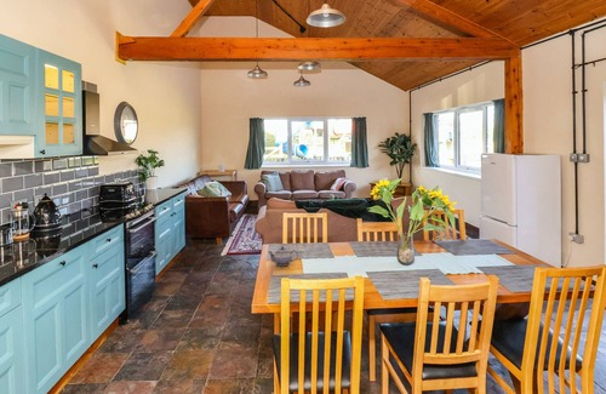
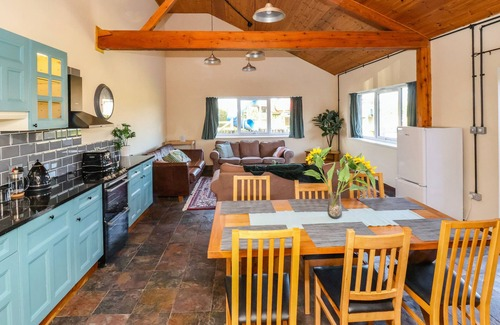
- teapot (282, 255)
